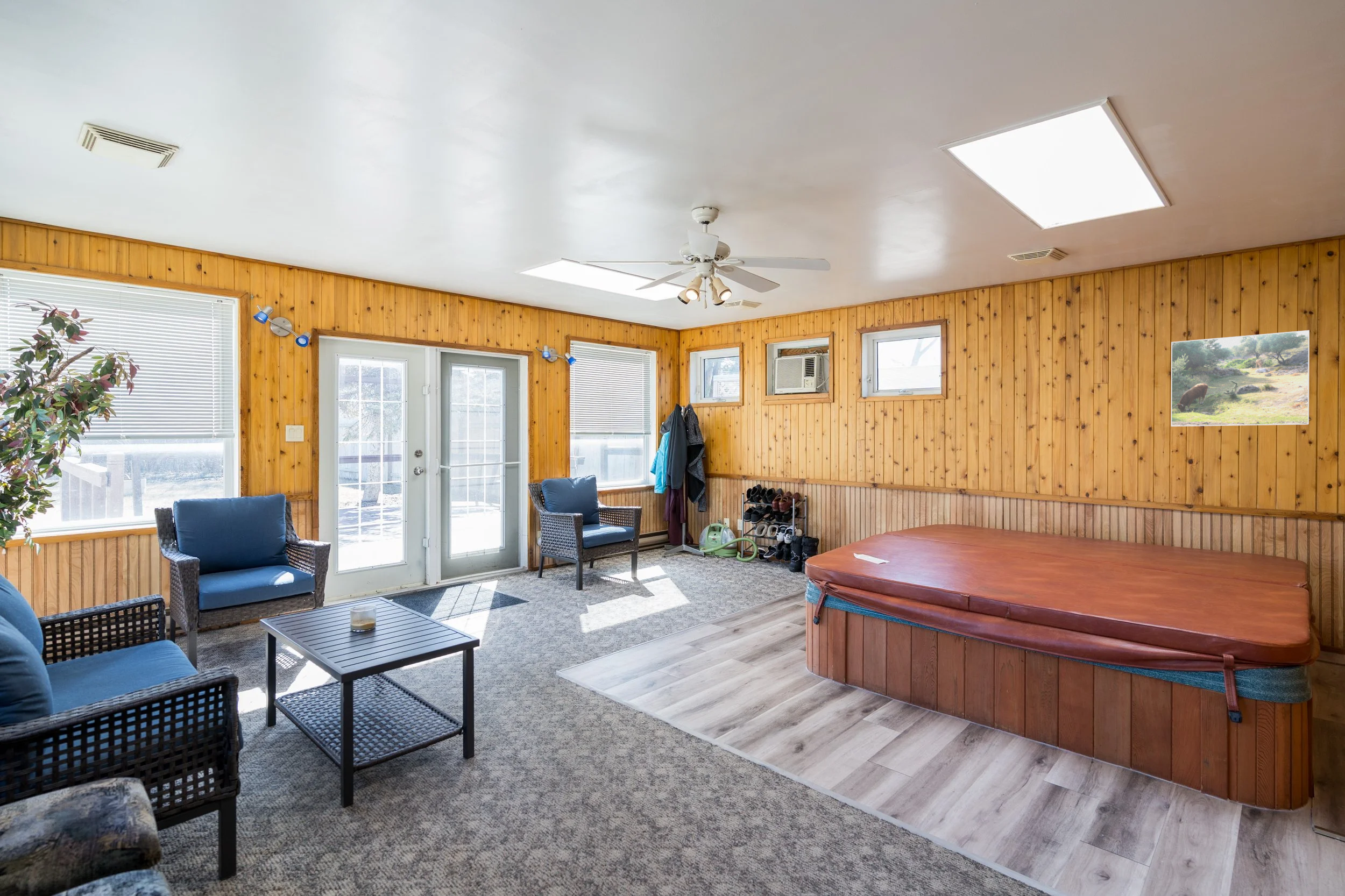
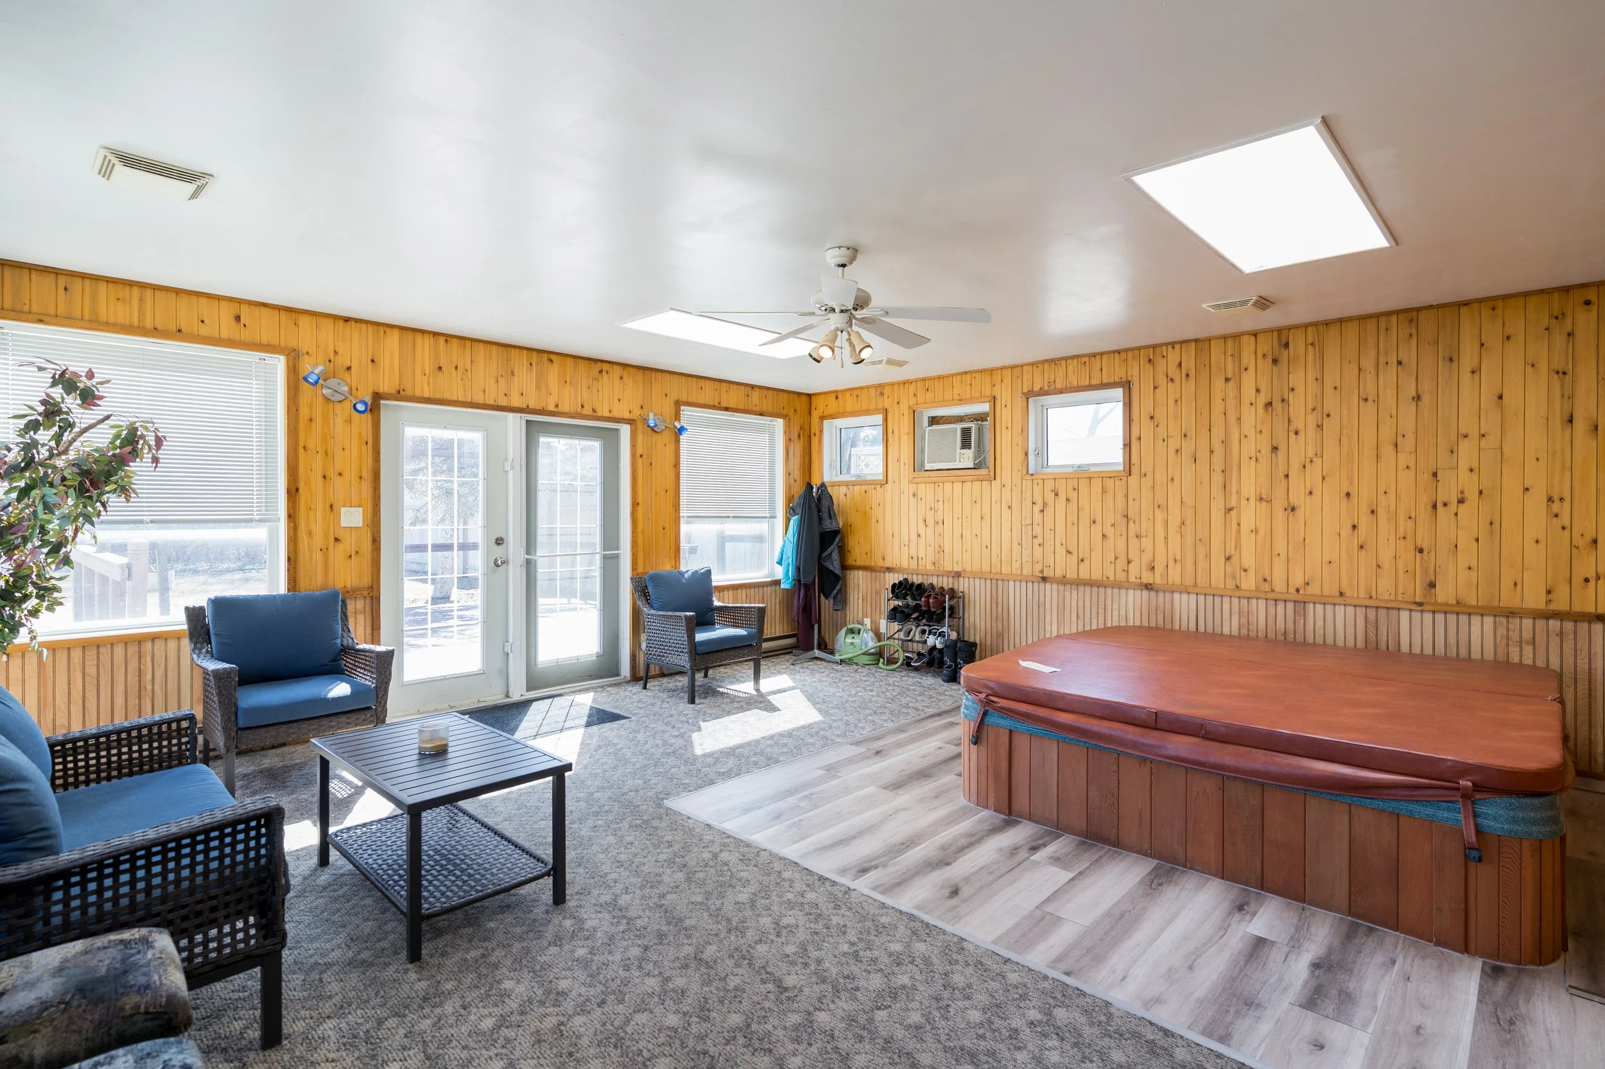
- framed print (1236, 381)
